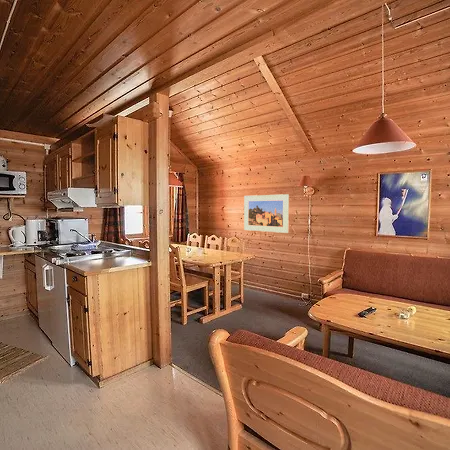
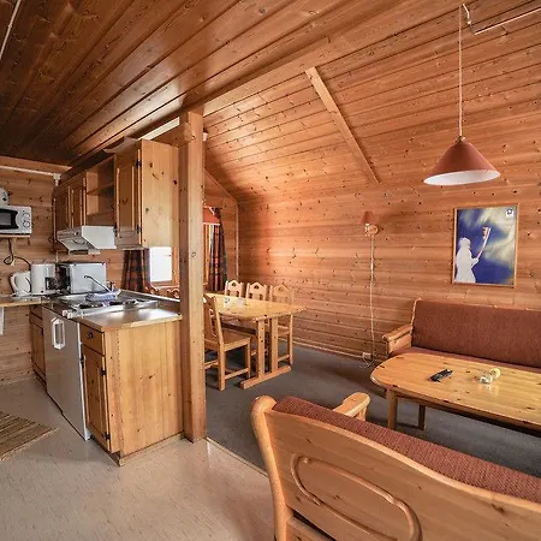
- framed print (264, 213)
